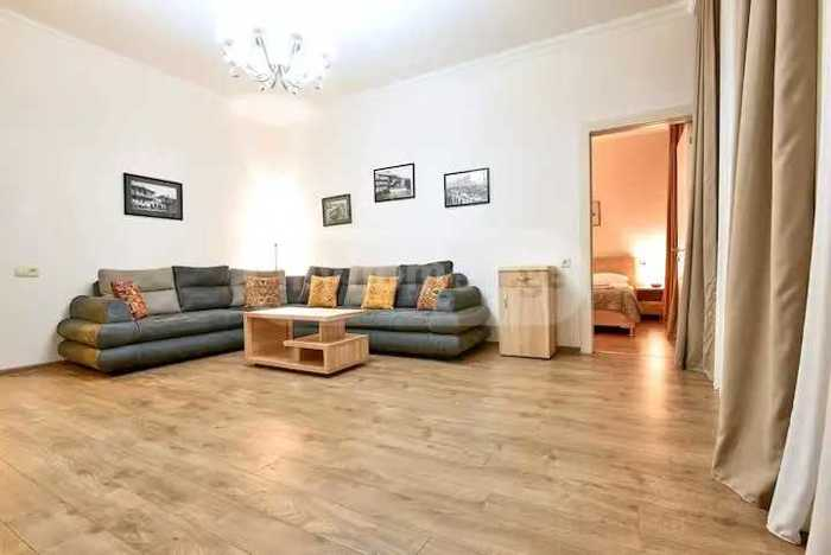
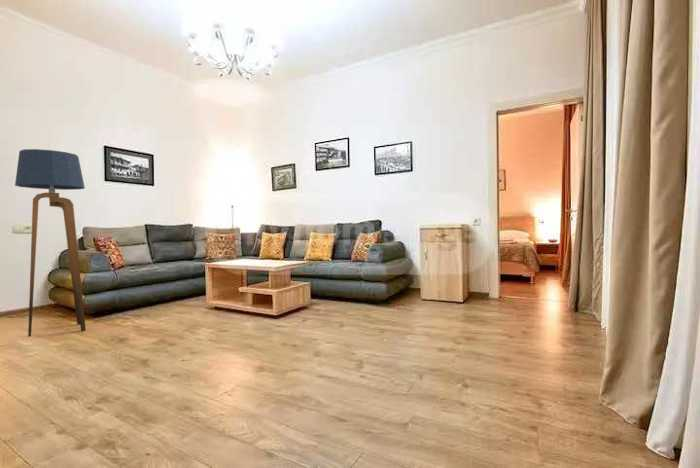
+ floor lamp (67, 243)
